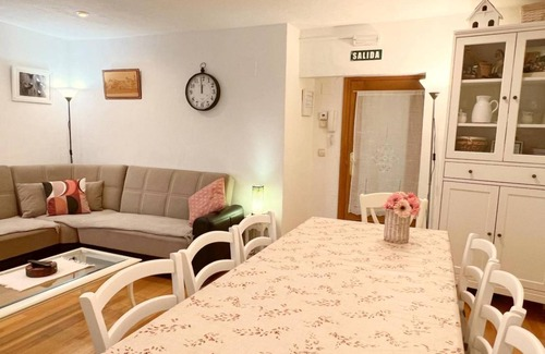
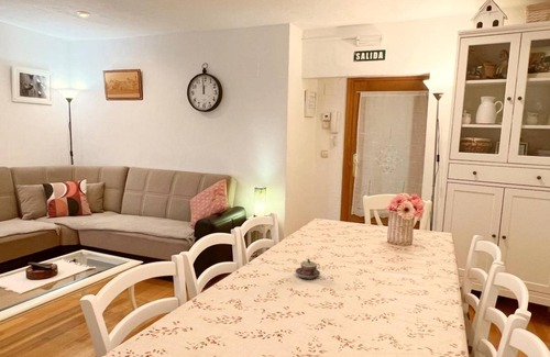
+ teacup (307, 267)
